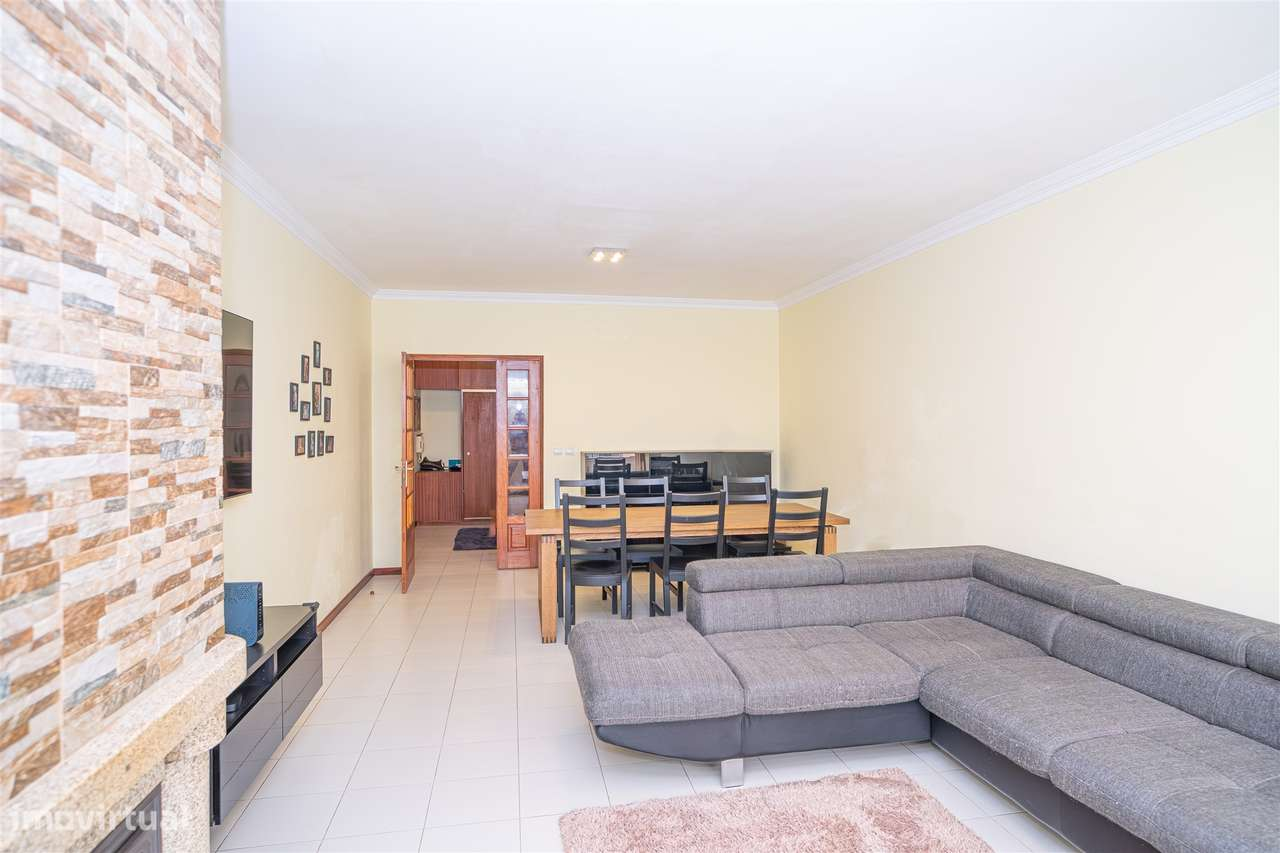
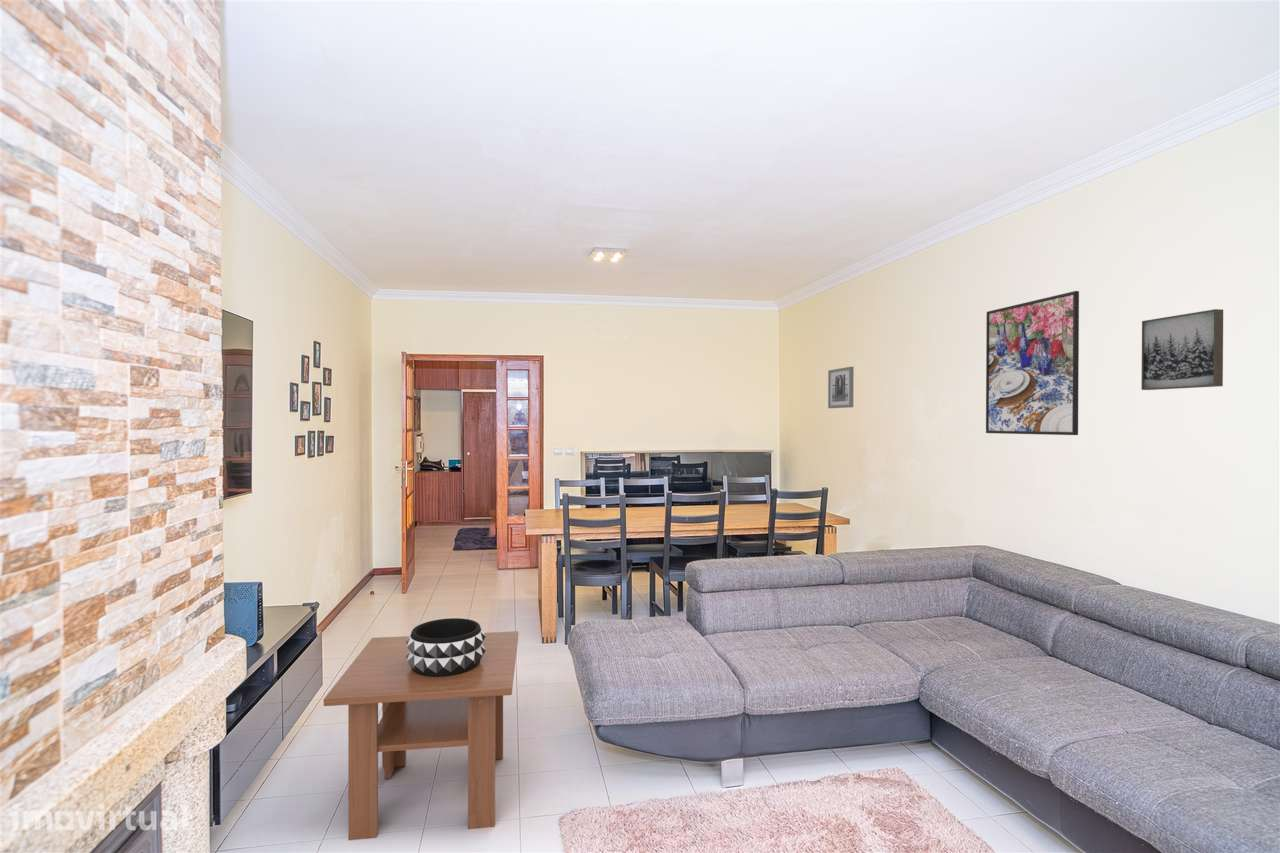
+ wall art (840, 388)
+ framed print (1028, 368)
+ decorative bowl (446, 645)
+ wall art (1180, 351)
+ coffee table (434, 726)
